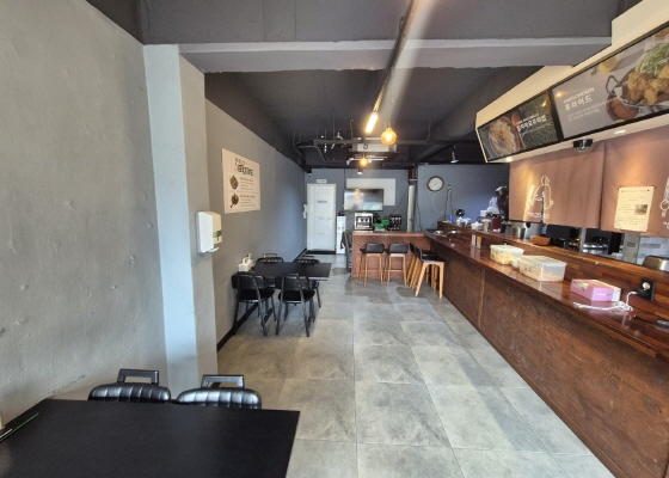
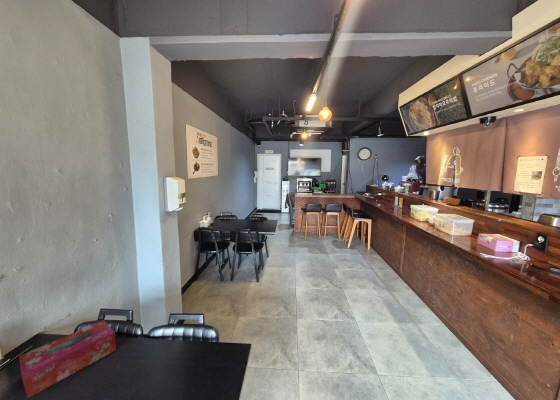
+ tissue box (71, 352)
